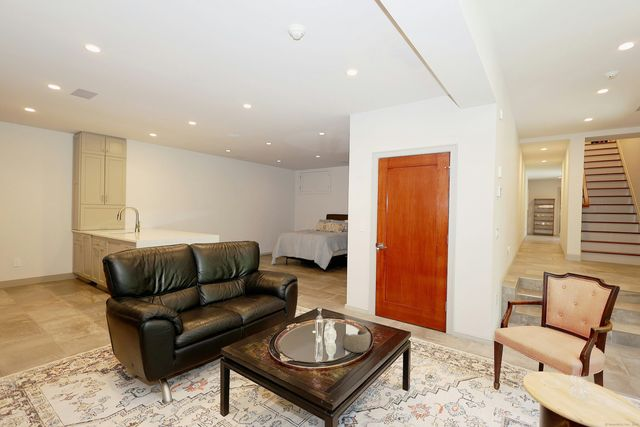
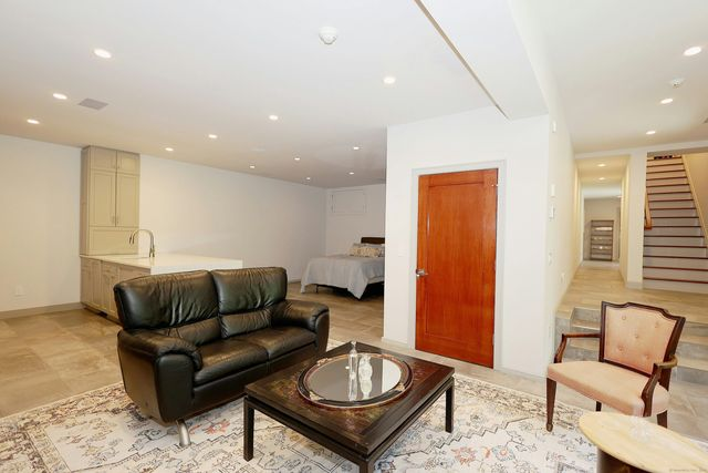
- decorative bowl (357, 339)
